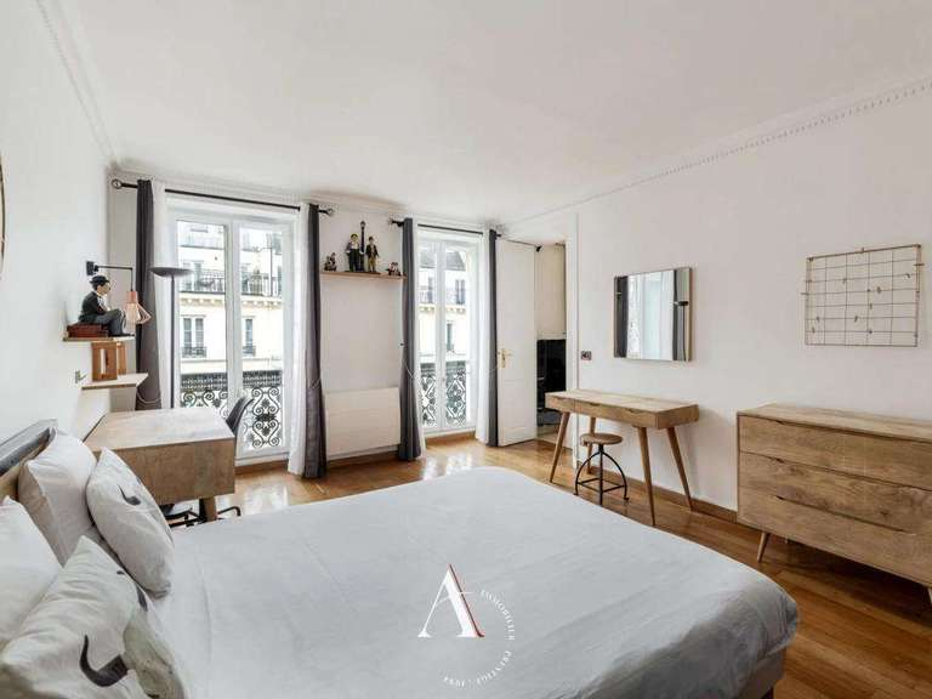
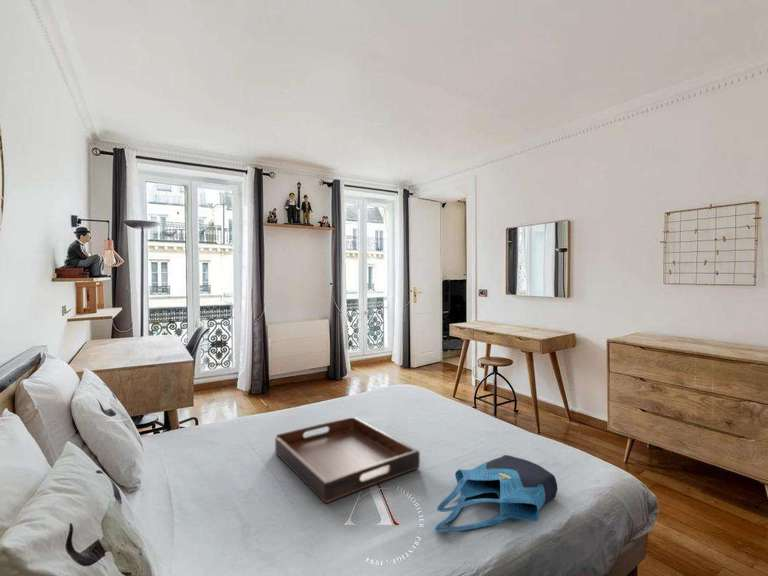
+ tote bag (490, 491)
+ serving tray (342, 450)
